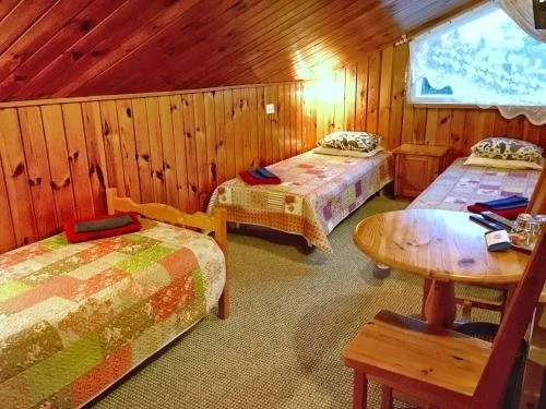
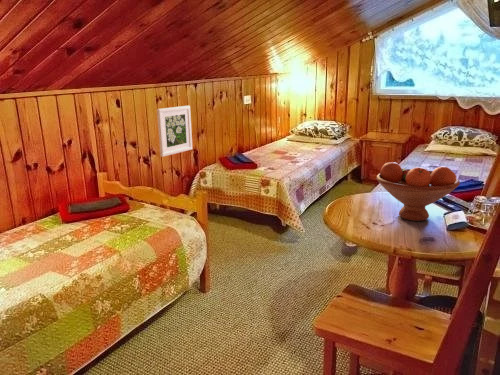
+ fruit bowl (415, 189)
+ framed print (175, 130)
